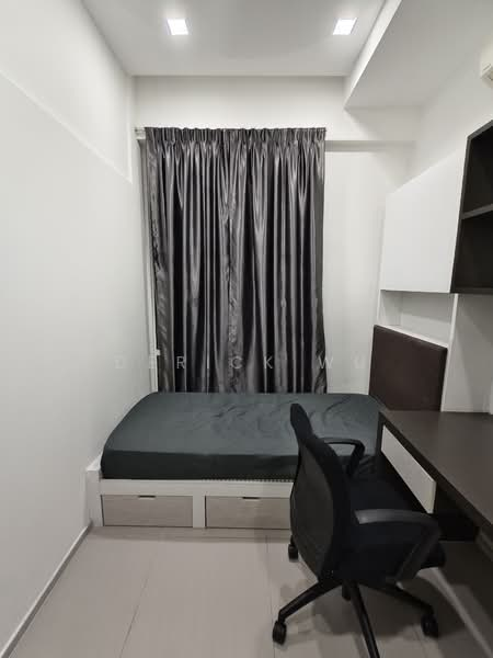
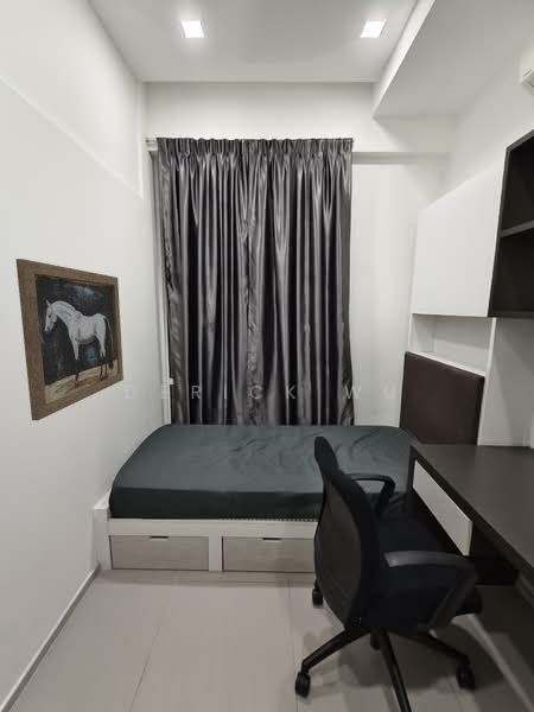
+ wall art (83, 335)
